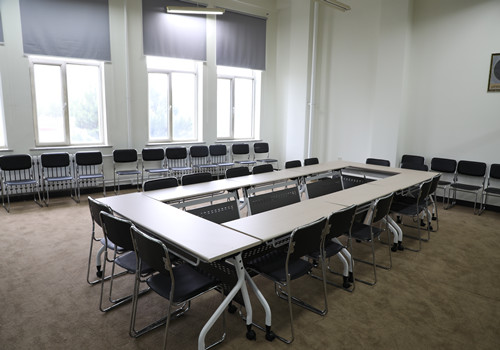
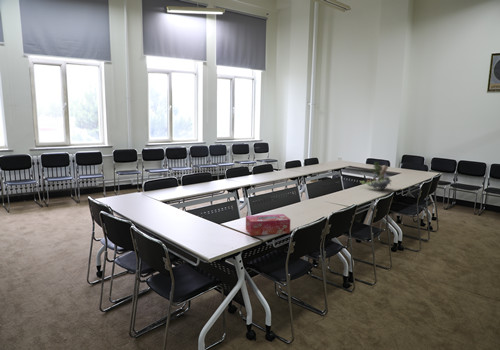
+ plant (376, 175)
+ tissue box (267, 224)
